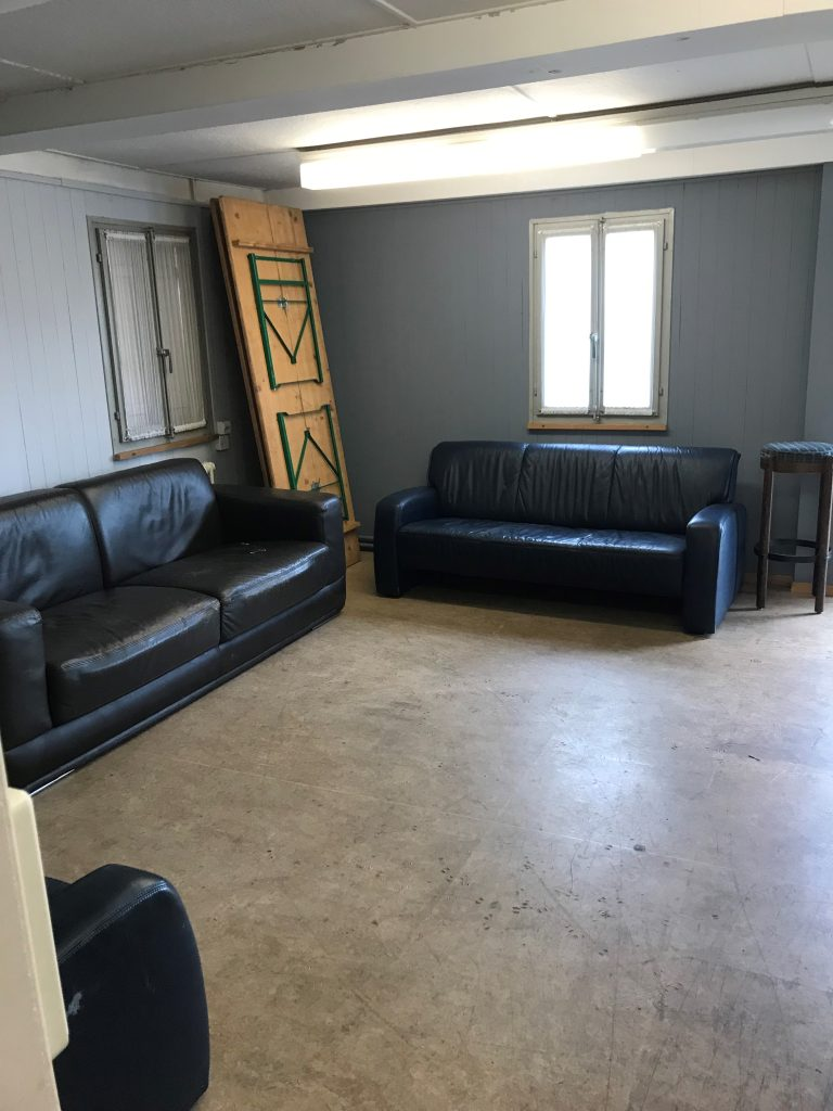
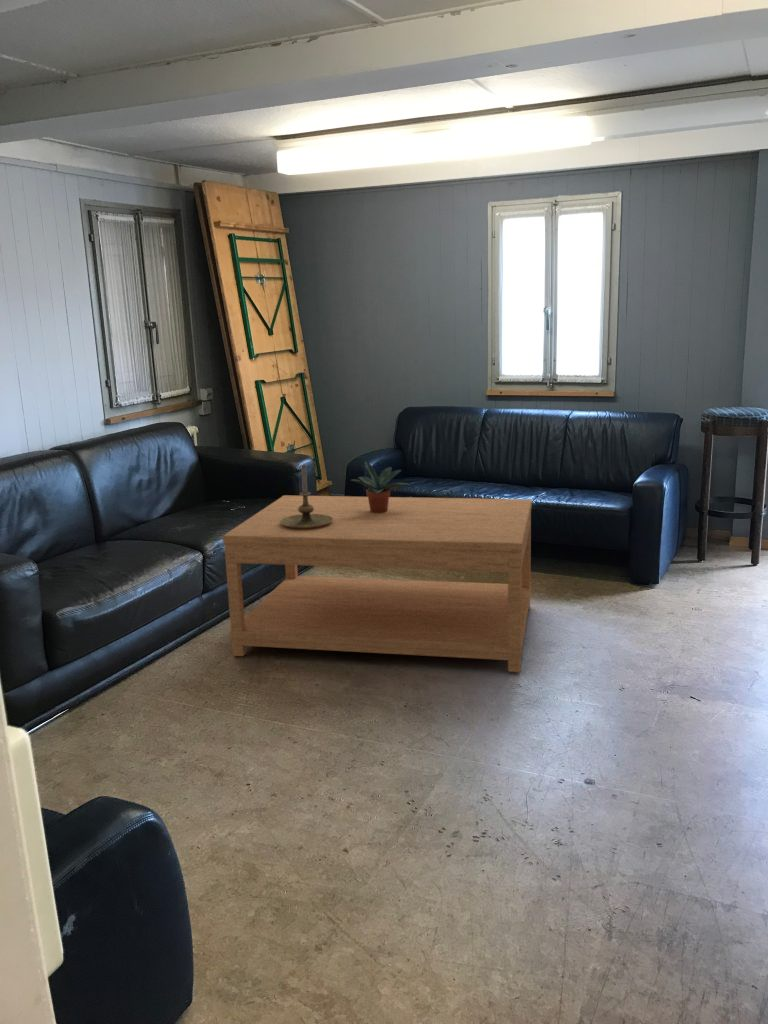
+ potted plant (378, 486)
+ candle holder (305, 494)
+ coffee table (387, 579)
